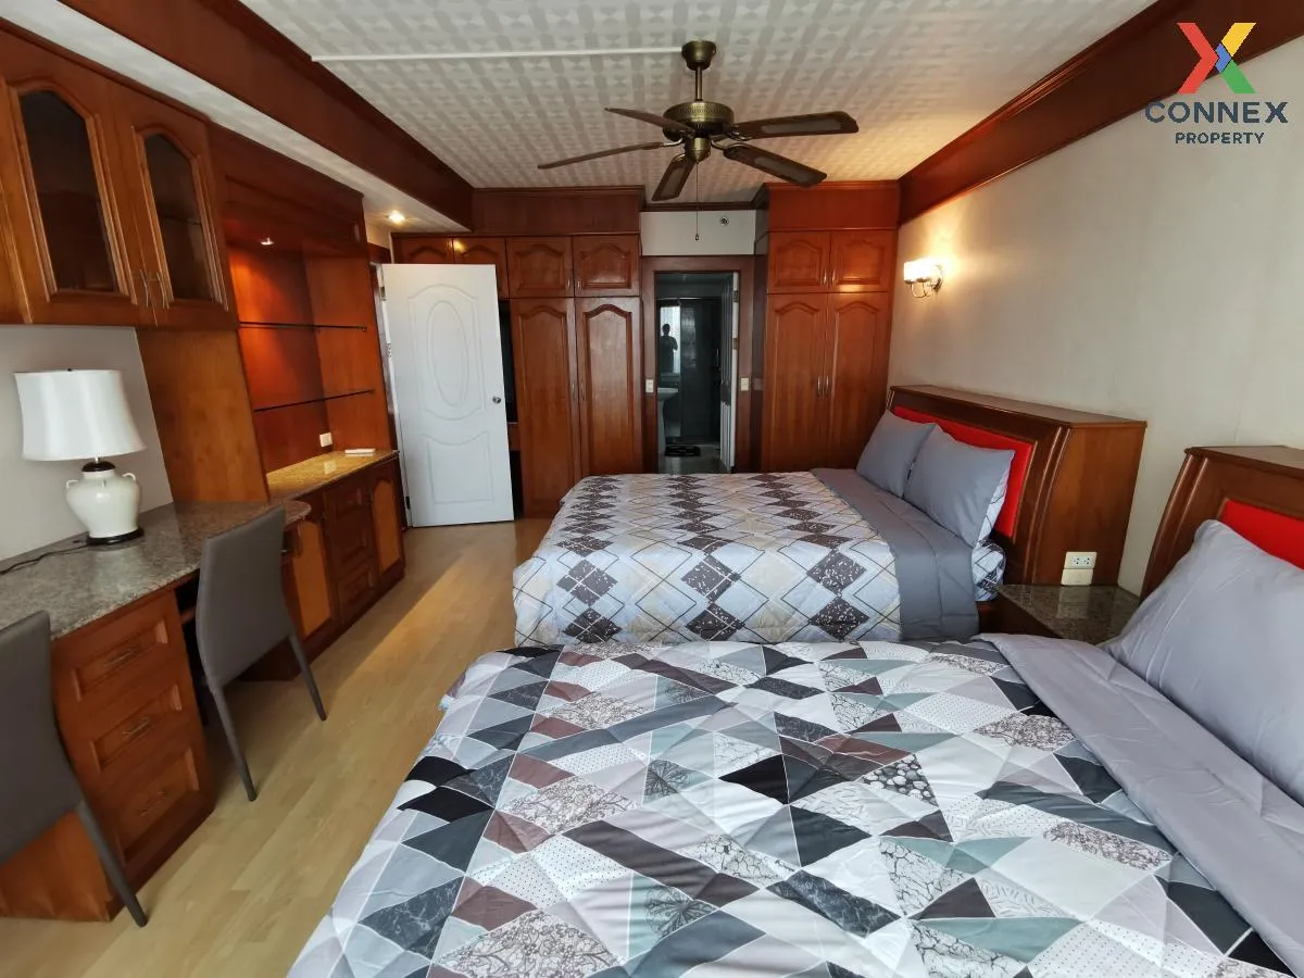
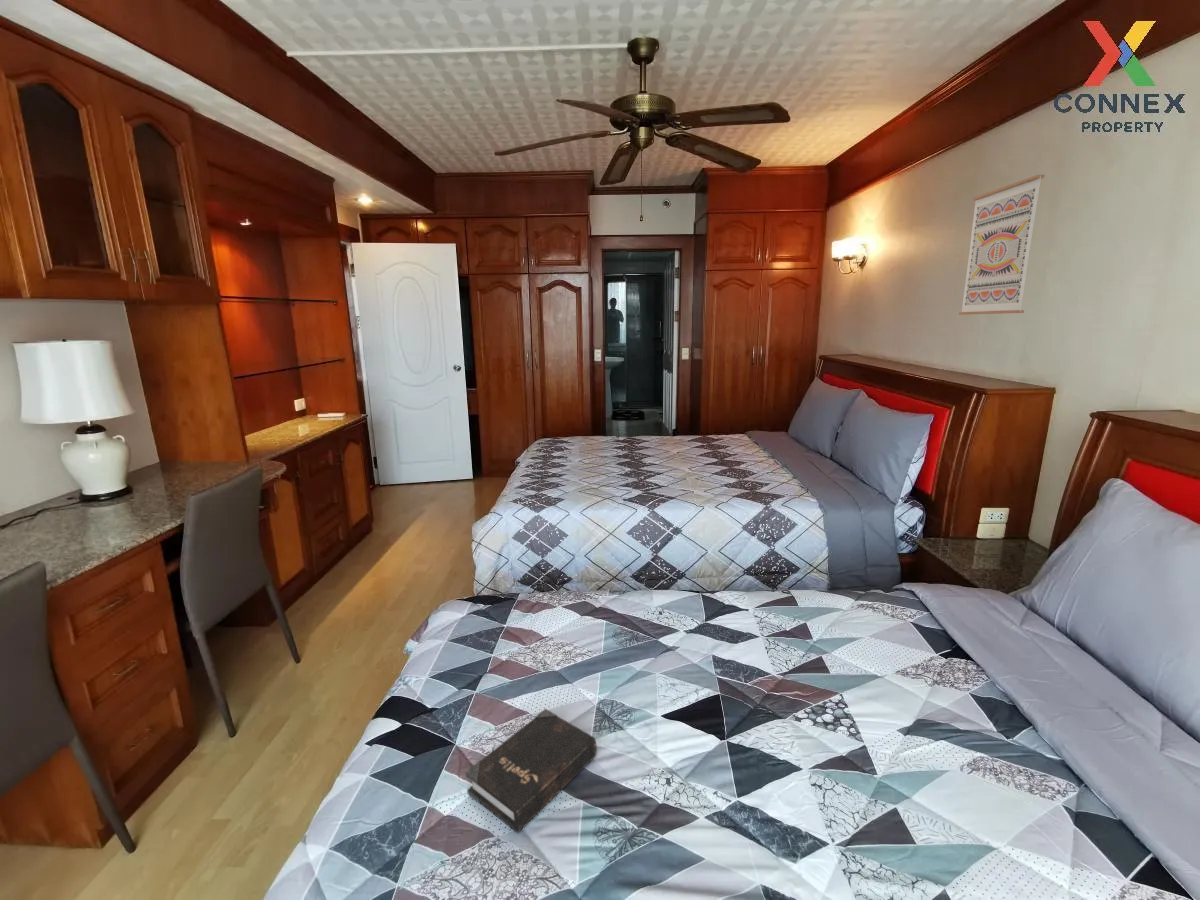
+ hardback book (534, 765)
+ wall art (997, 252)
